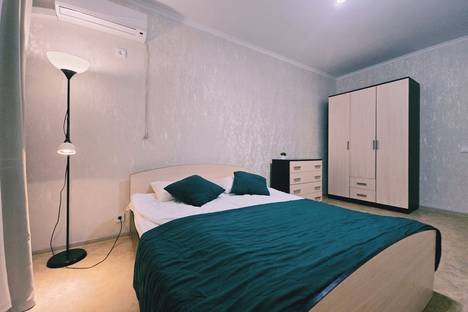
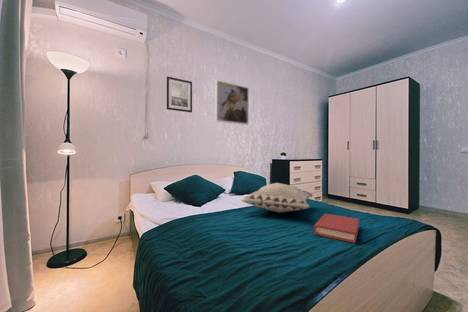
+ decorative pillow (279, 197)
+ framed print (232, 103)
+ hardback book (337, 226)
+ wall art (179, 95)
